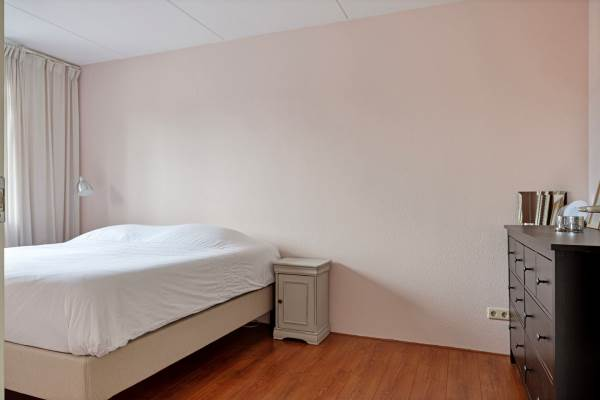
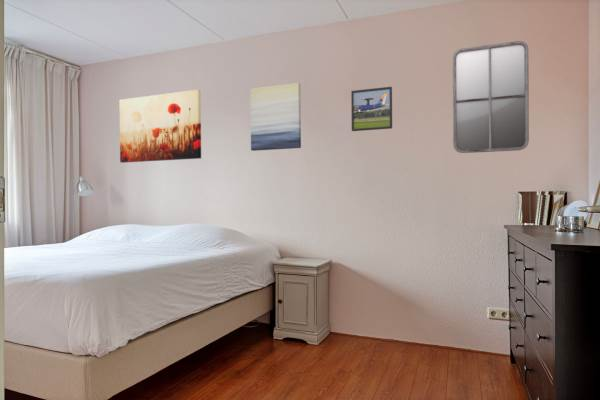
+ wall art (275, 117)
+ wall art (158, 127)
+ home mirror (489, 98)
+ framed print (371, 109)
